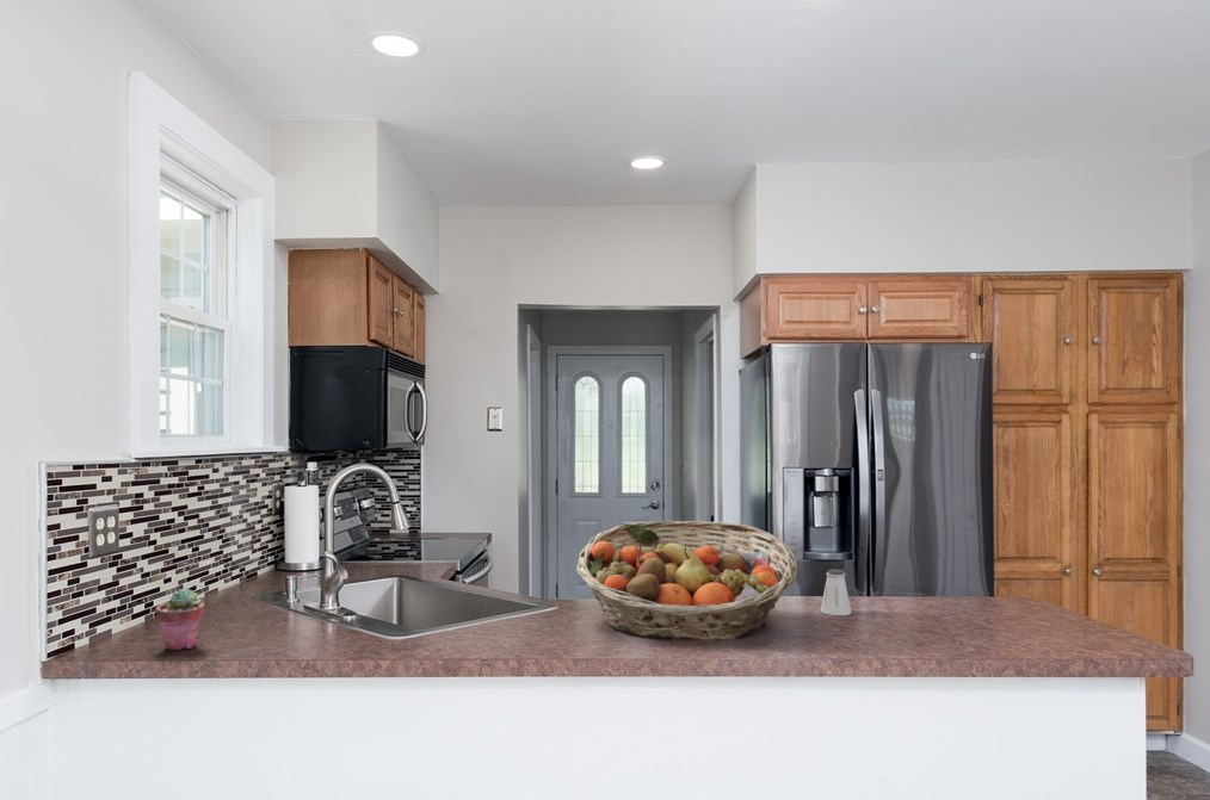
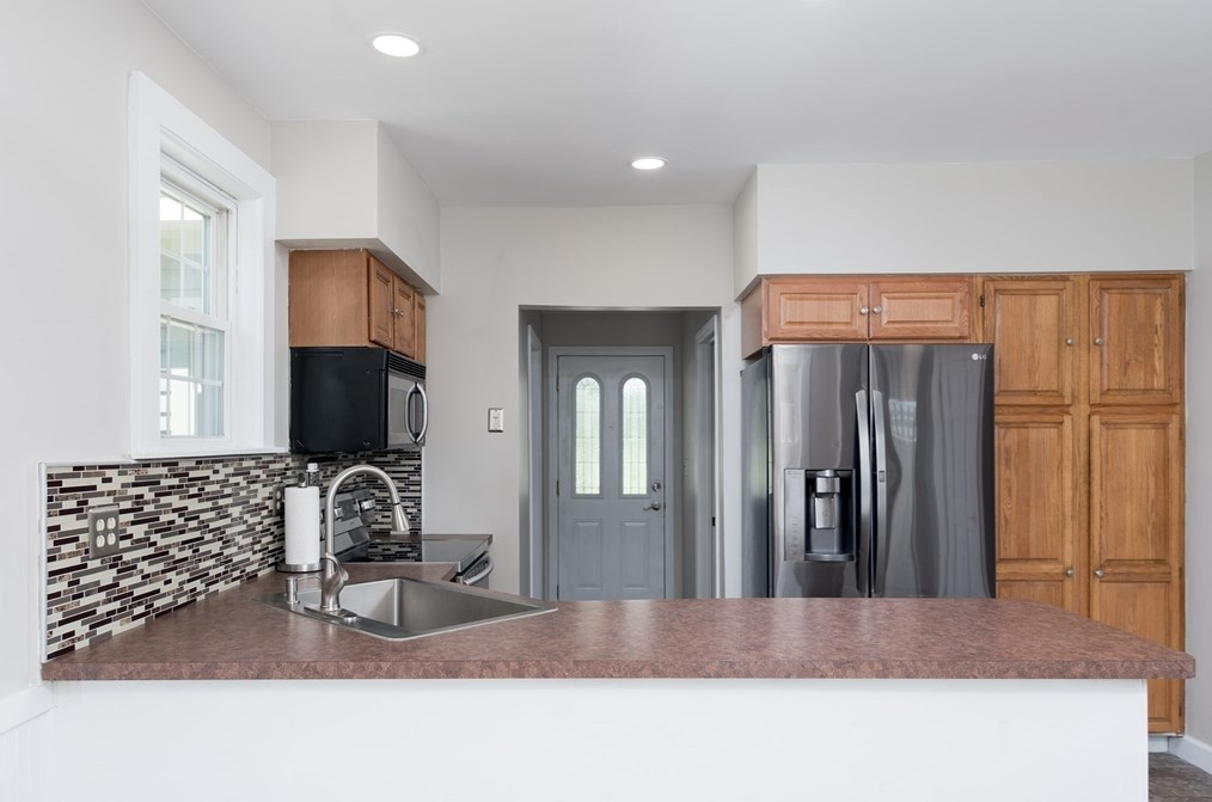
- potted succulent (180, 616)
- fruit basket (685, 576)
- saltshaker (835, 590)
